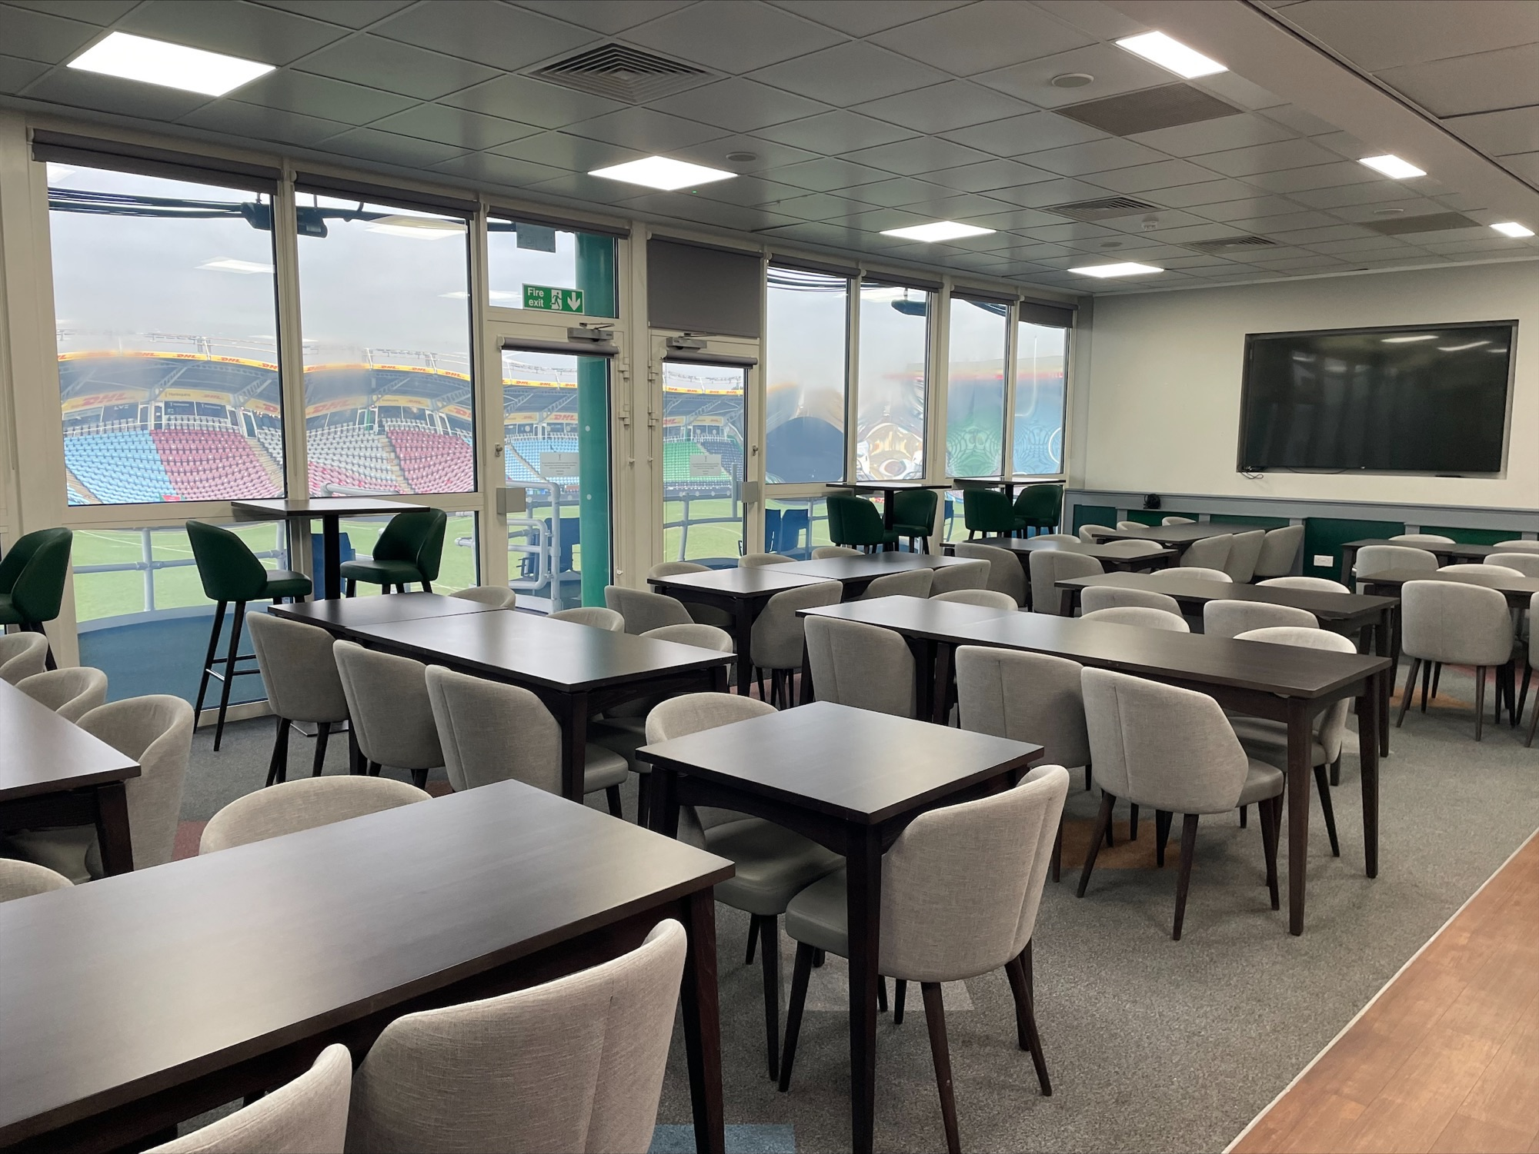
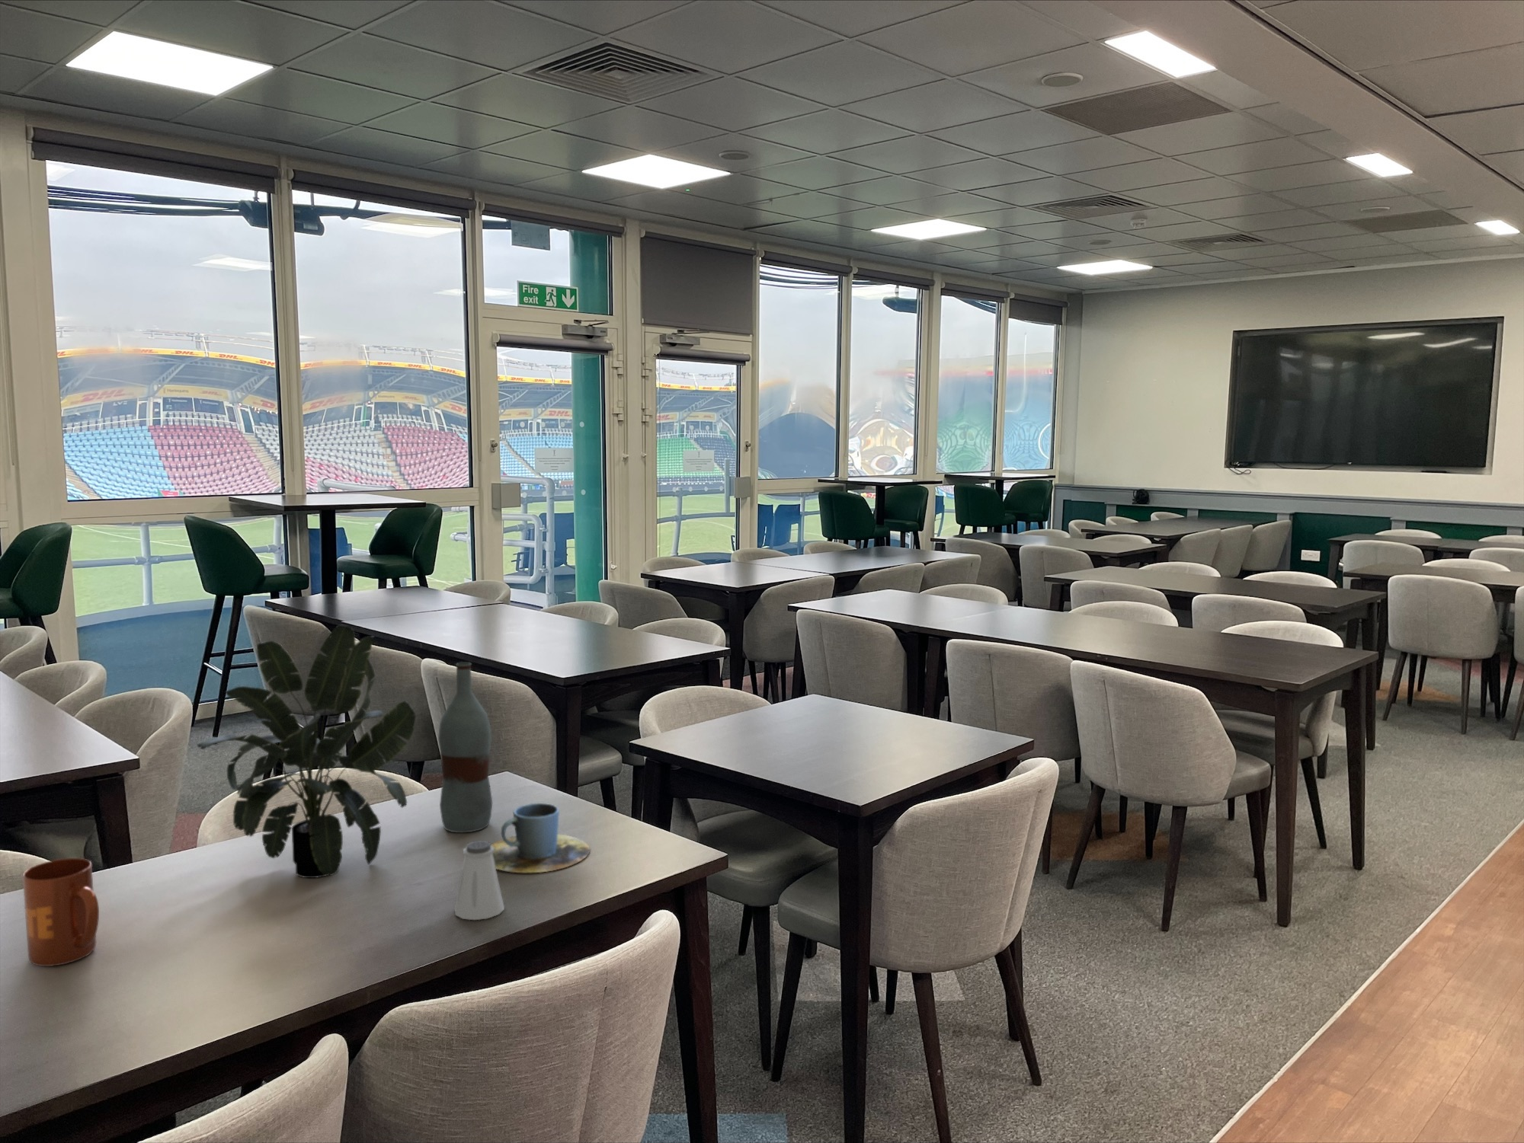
+ potted plant (298, 753)
+ saltshaker (478, 876)
+ cup (536, 831)
+ mug (70, 915)
+ bottle (465, 744)
